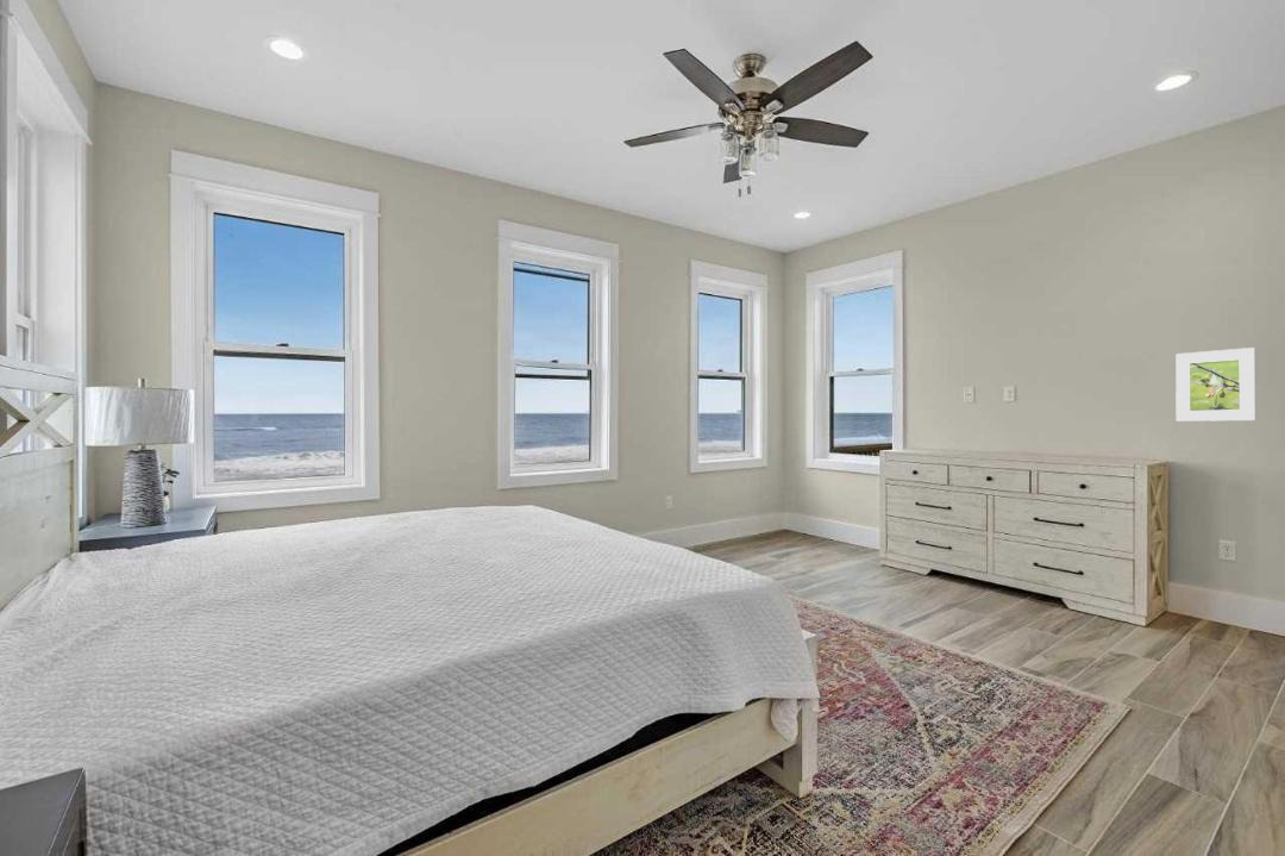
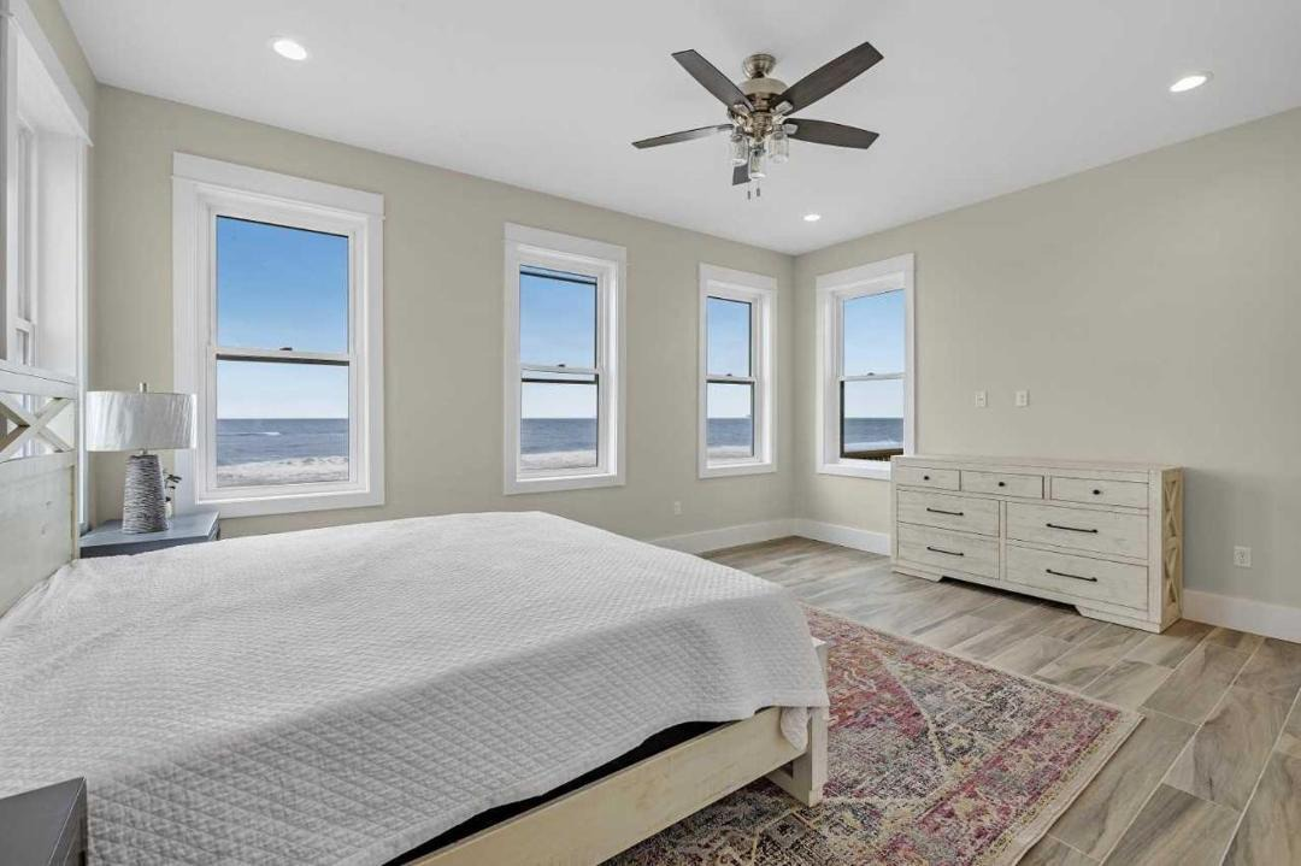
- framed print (1214, 386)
